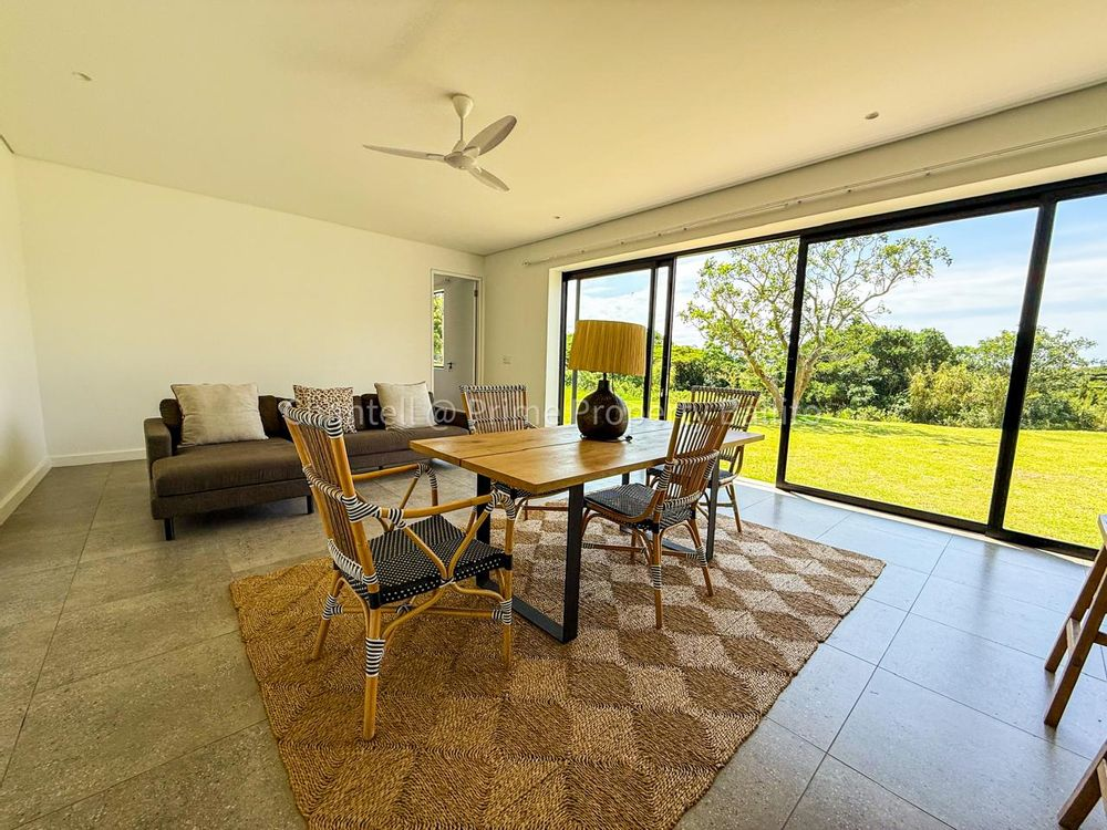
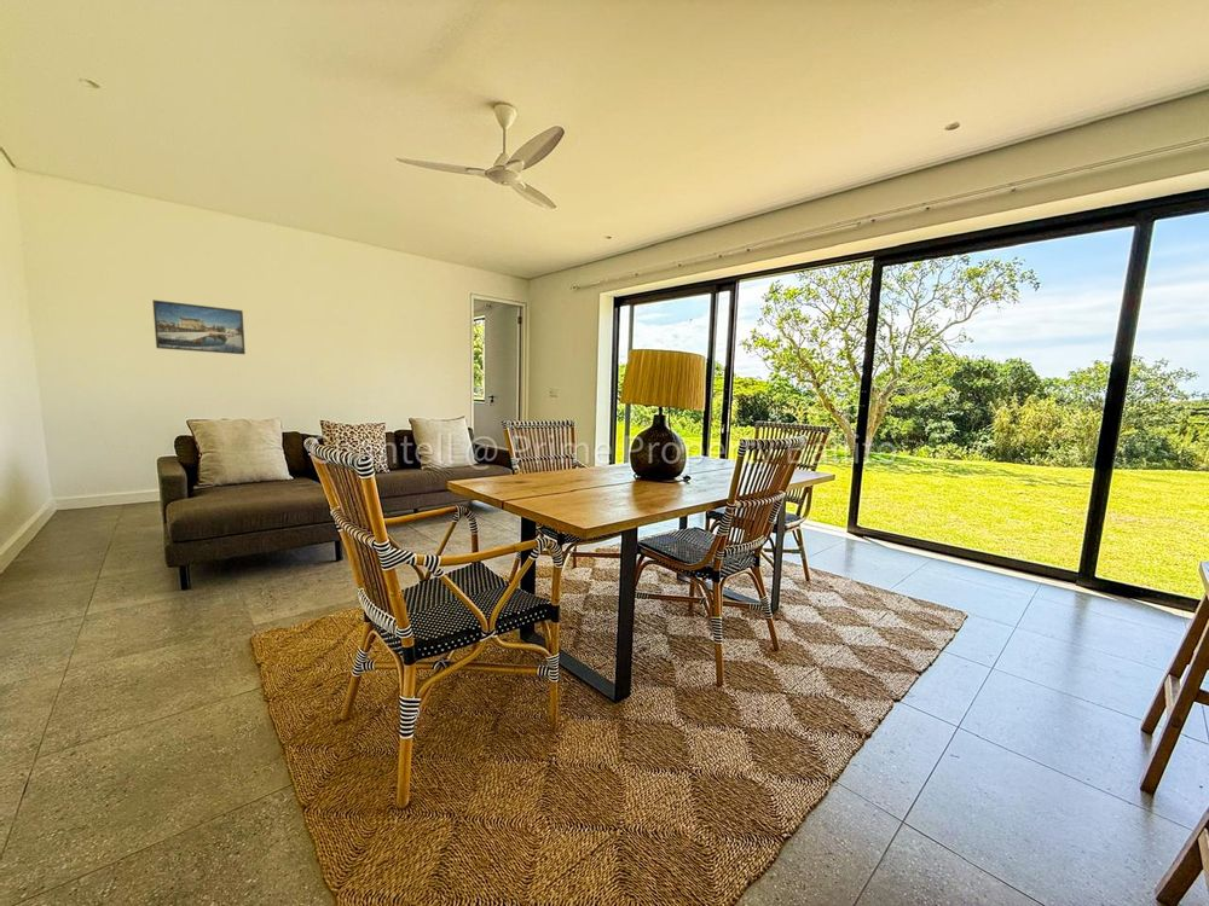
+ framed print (201, 329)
